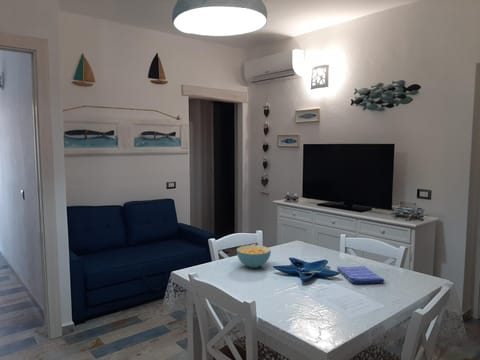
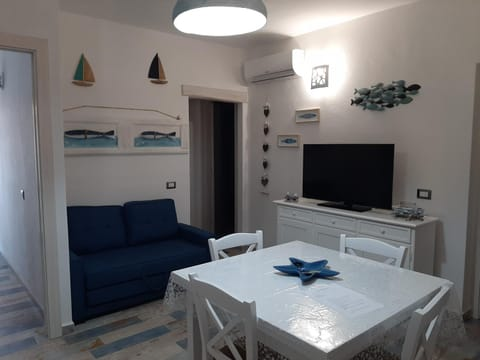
- cereal bowl (253, 257)
- dish towel (359, 273)
